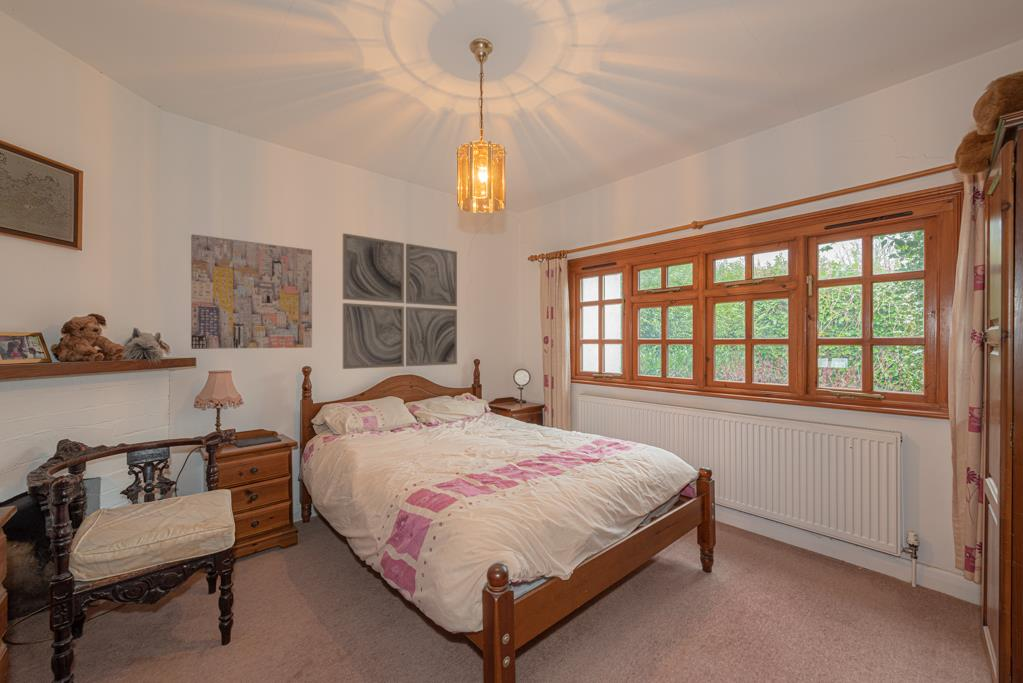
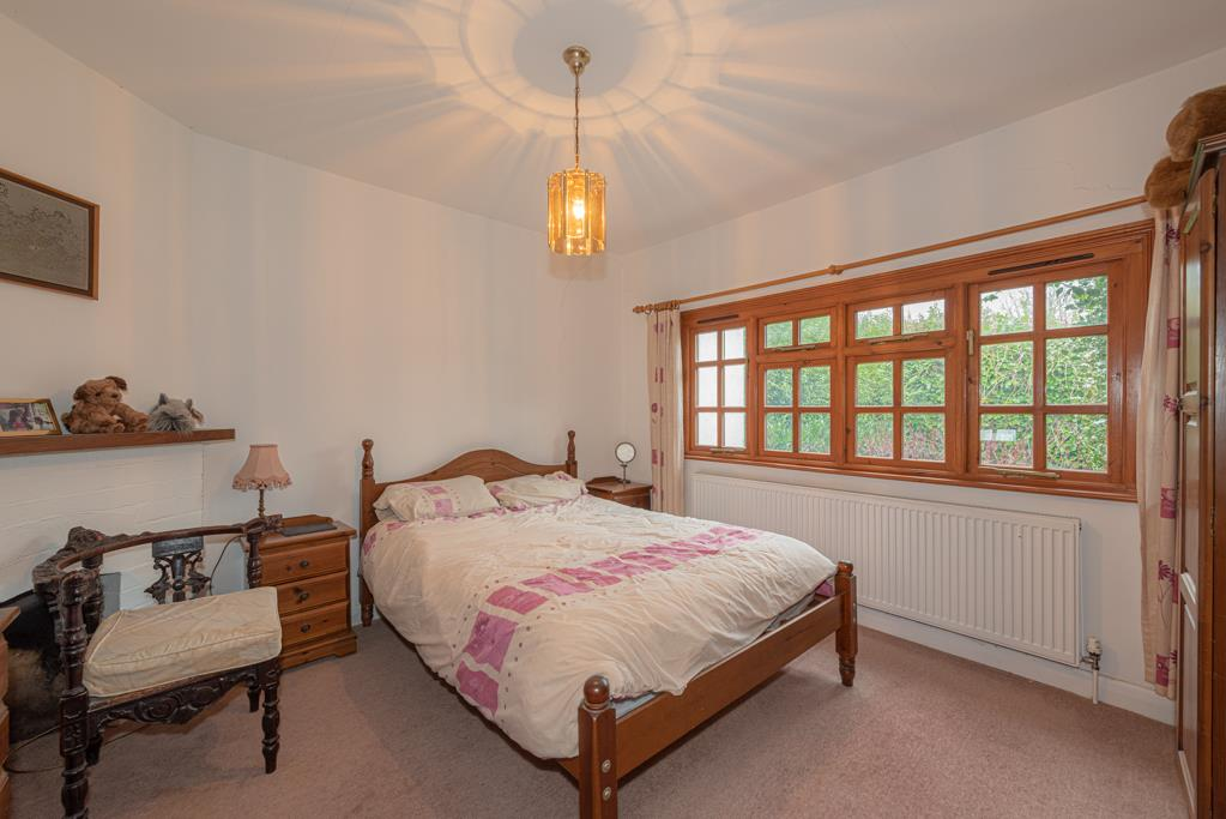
- wall art (403, 306)
- wall art (256, 295)
